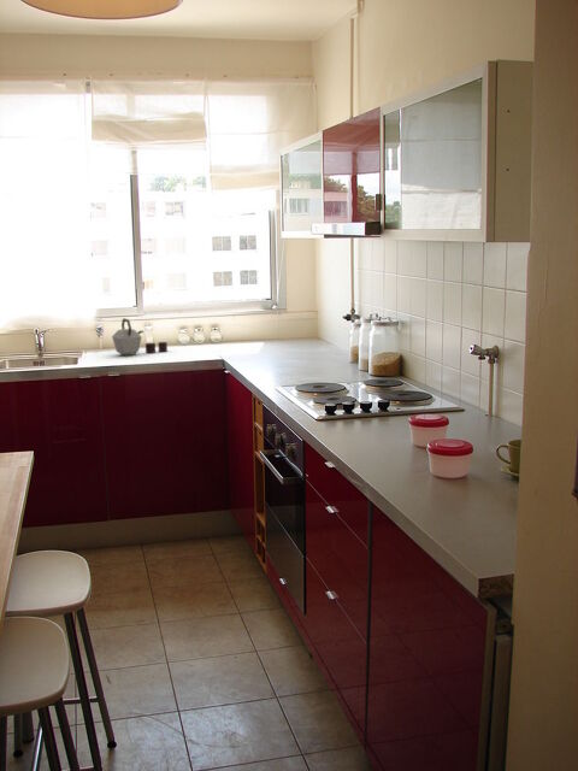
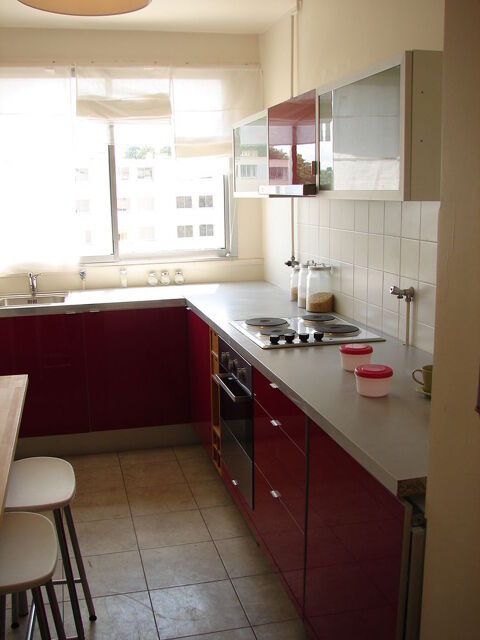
- kettle (140, 335)
